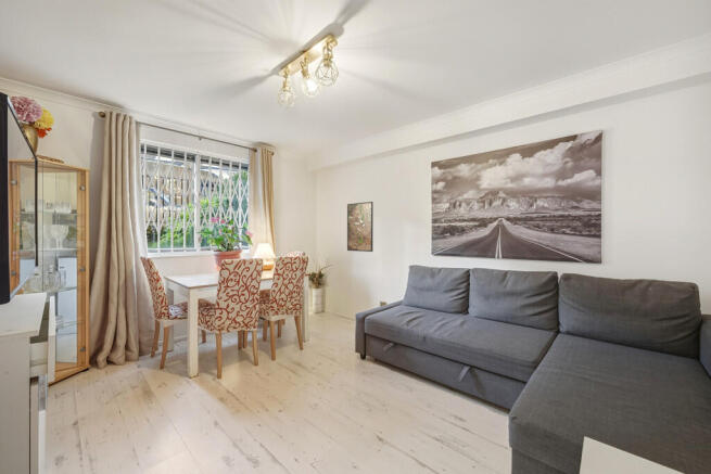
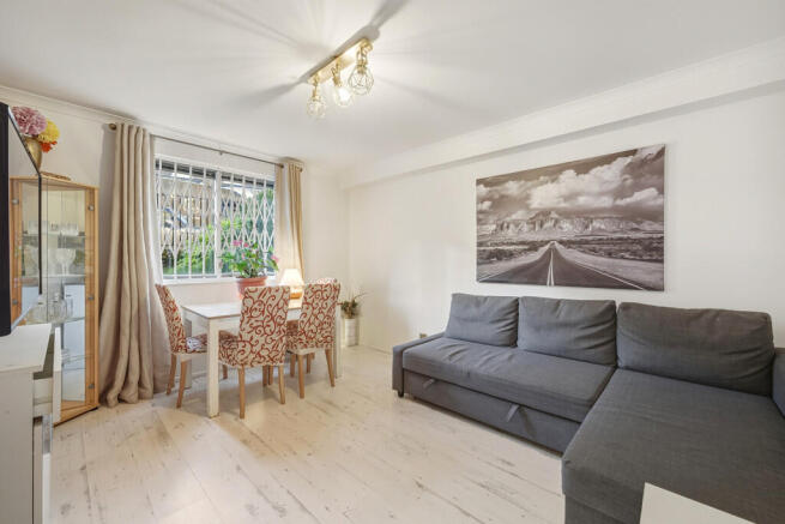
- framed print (359, 227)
